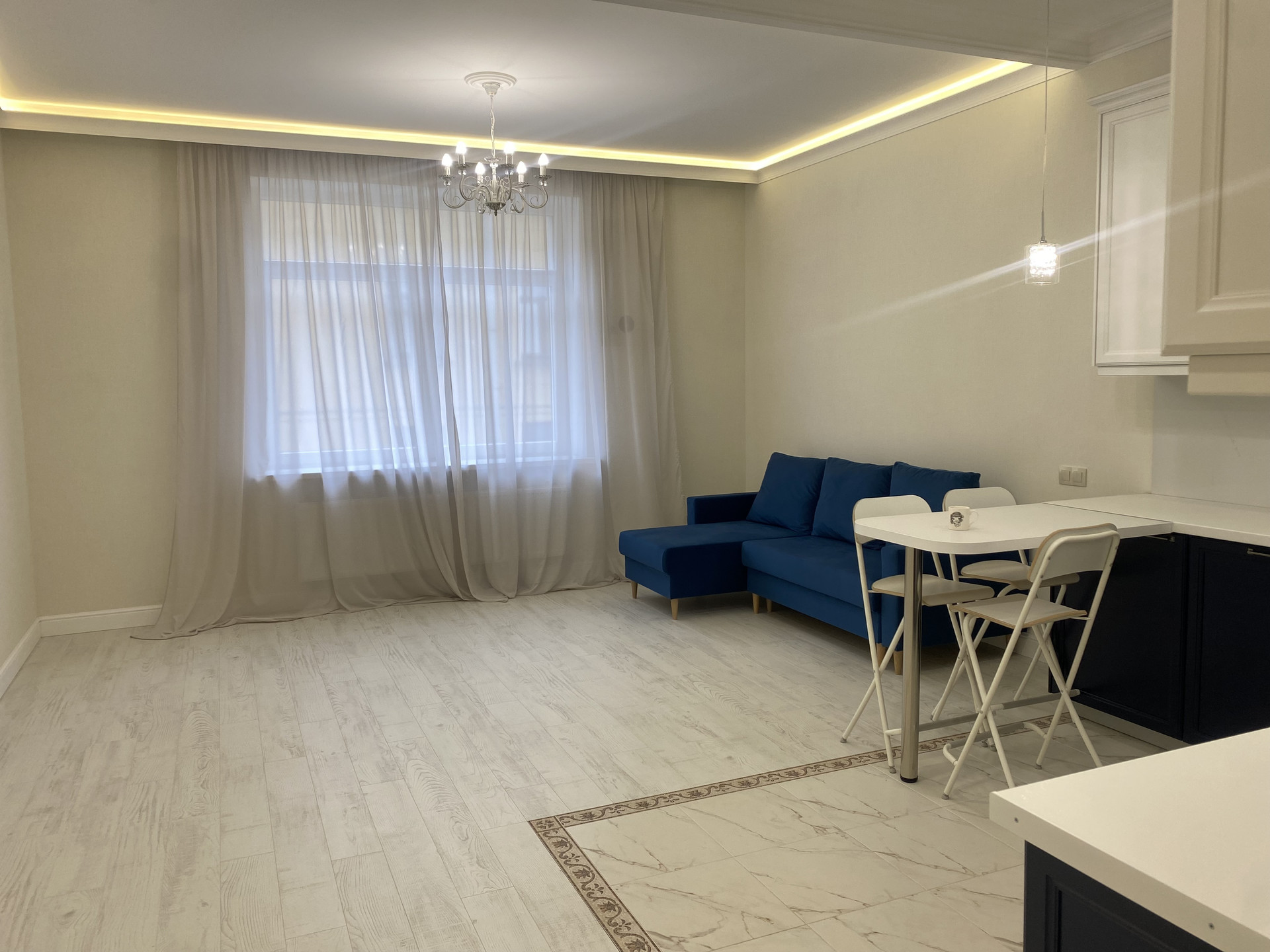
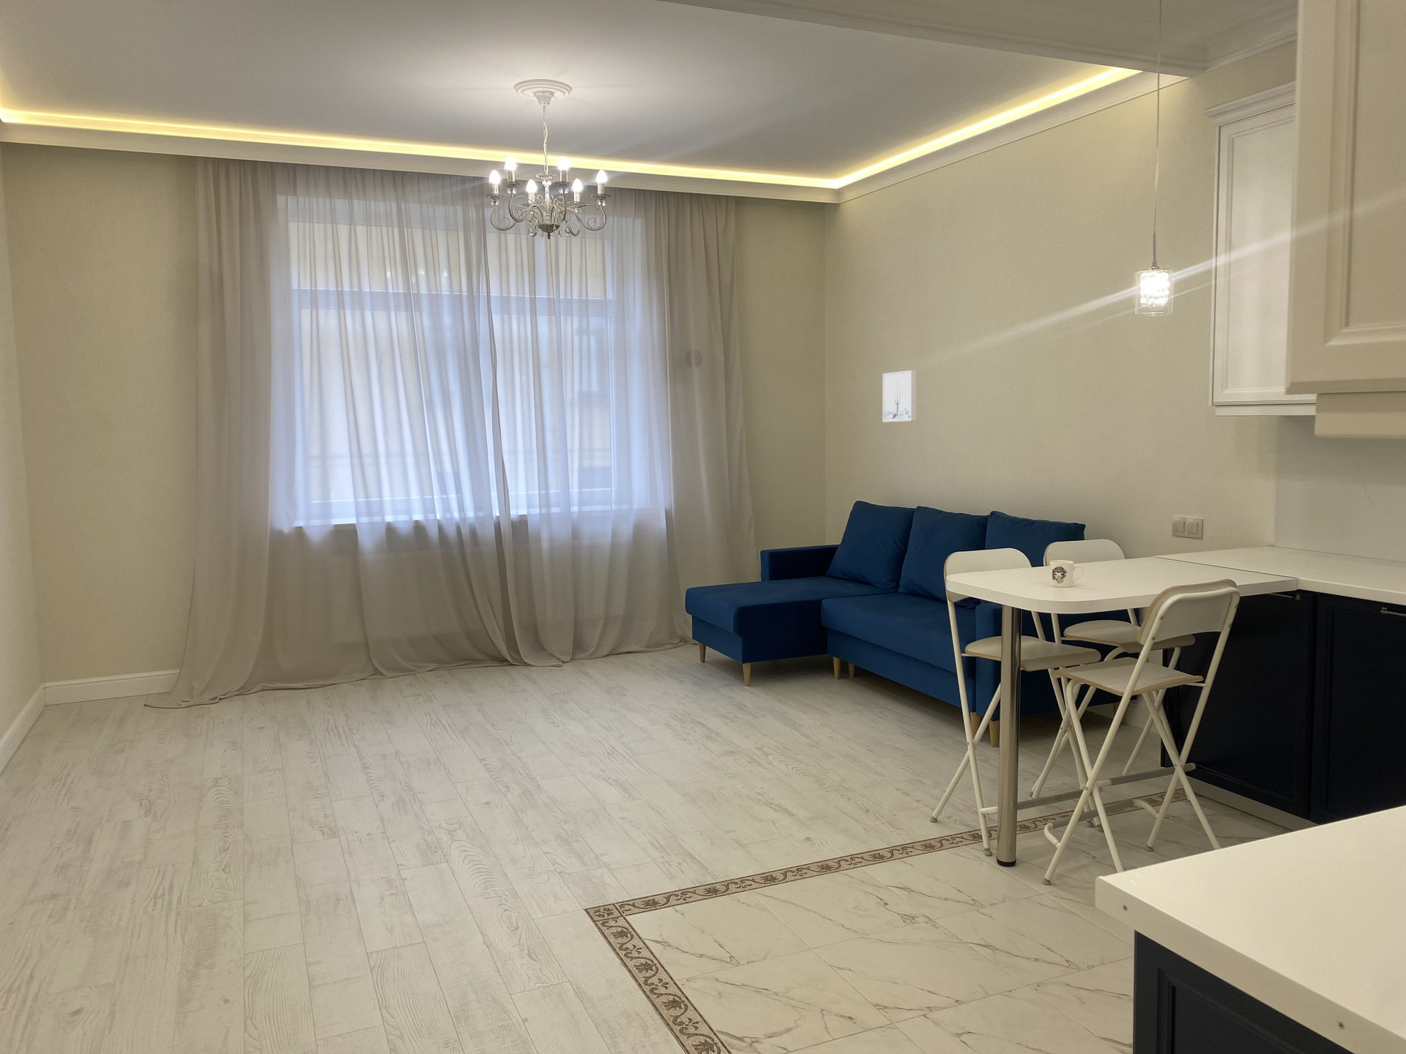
+ wall art (899, 396)
